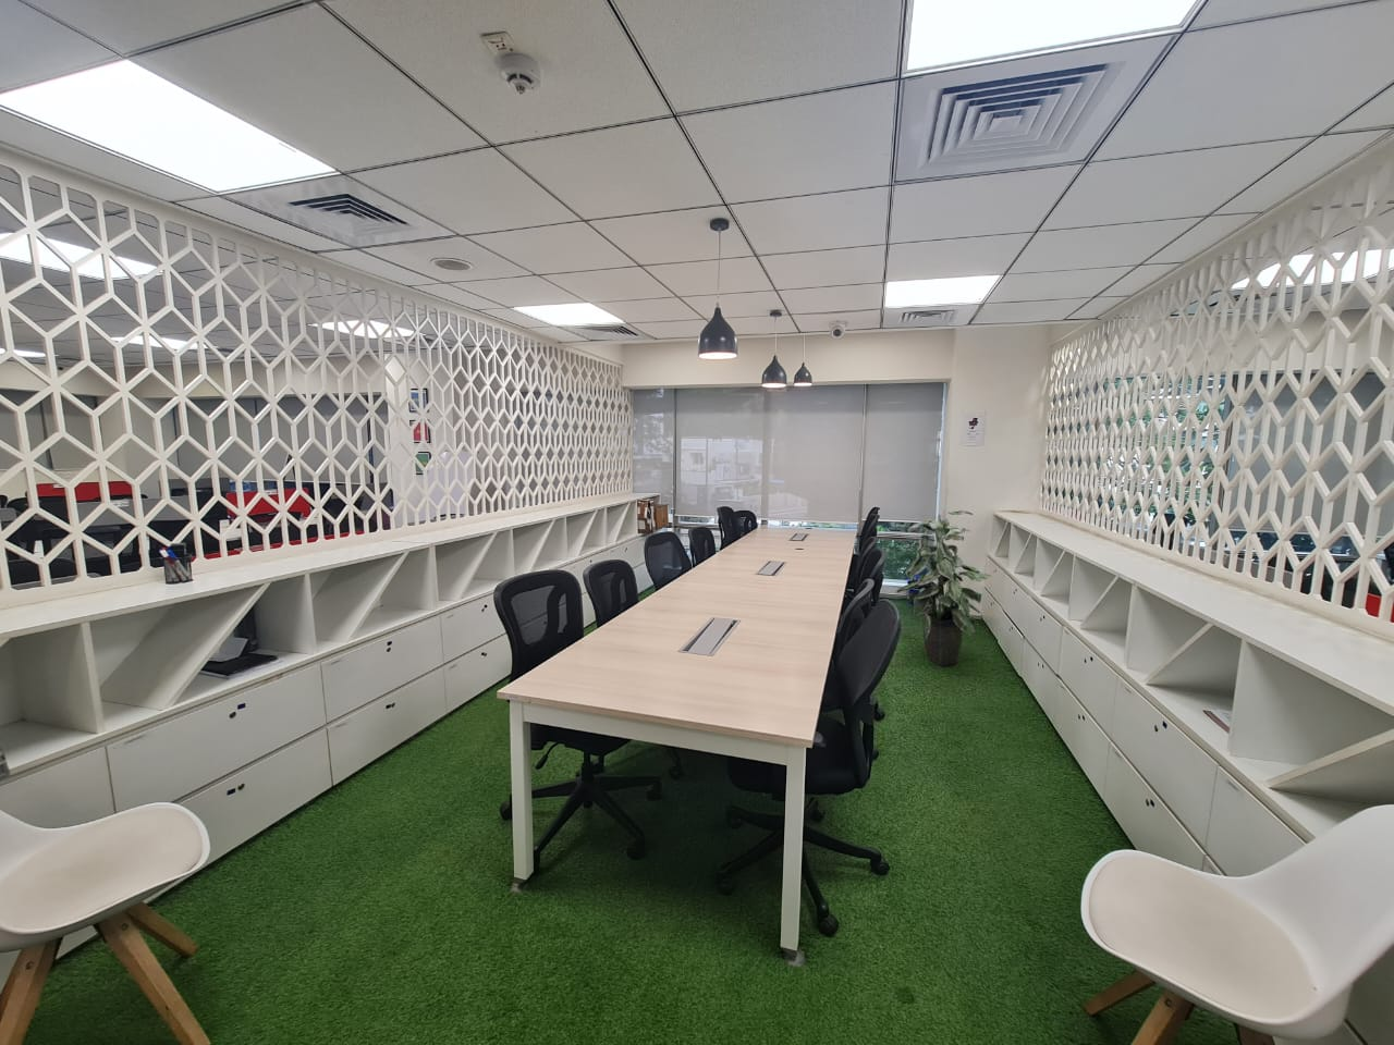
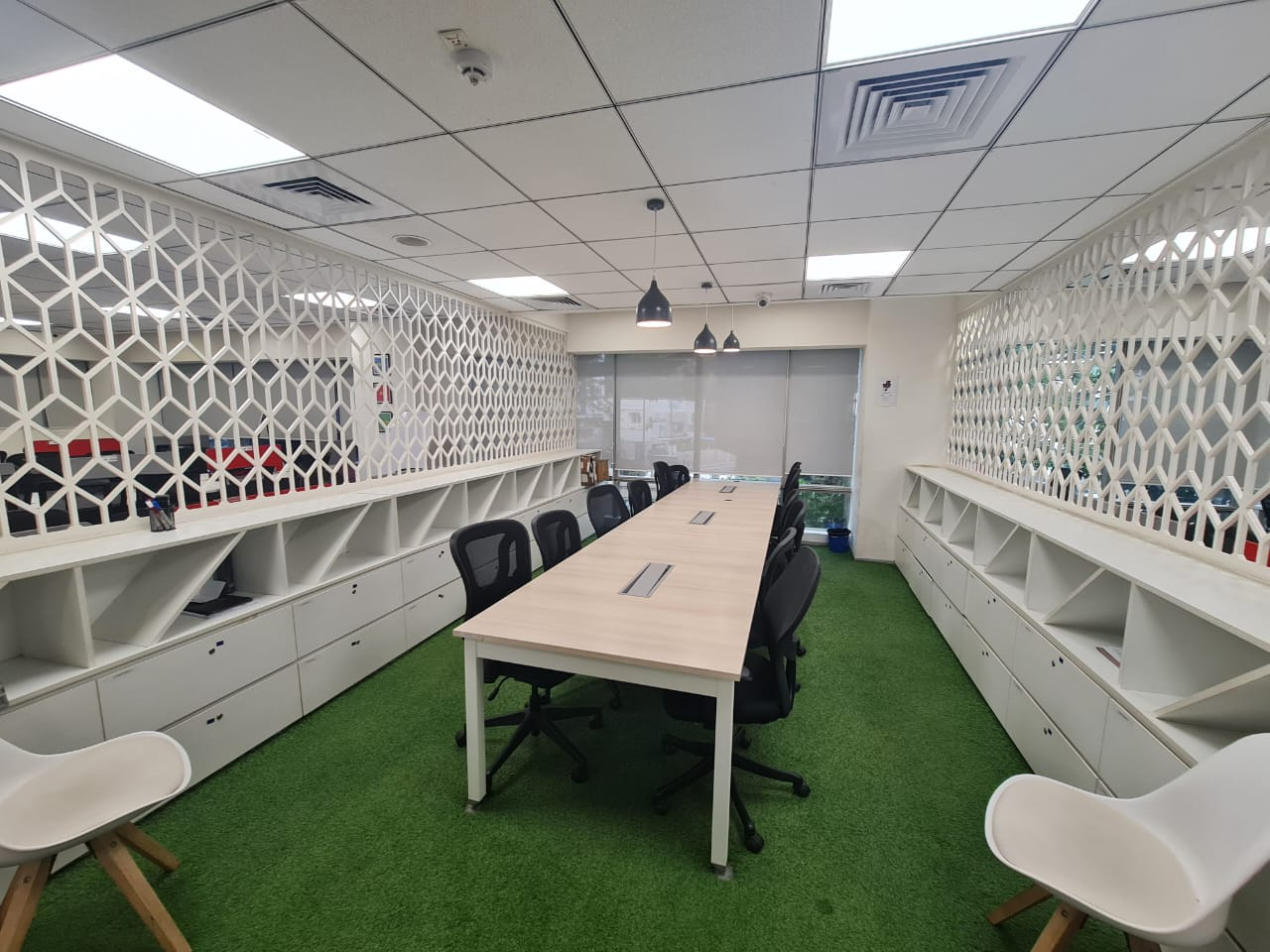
- indoor plant (946, 588)
